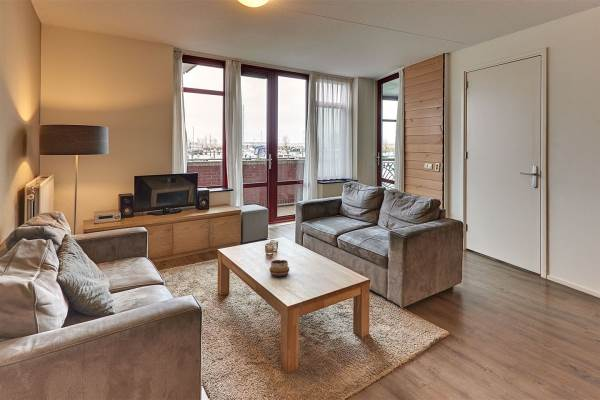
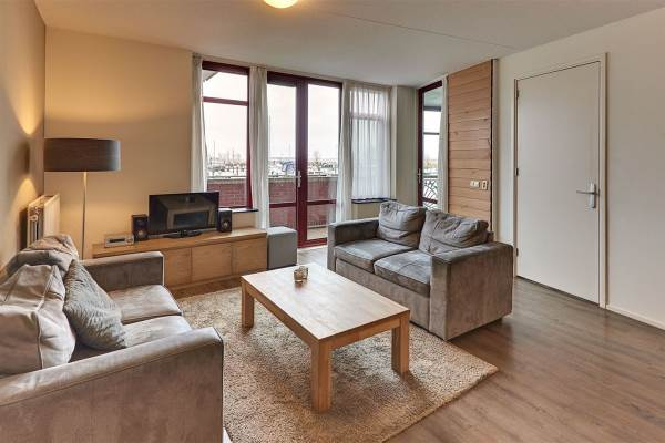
- decorative bowl (279, 268)
